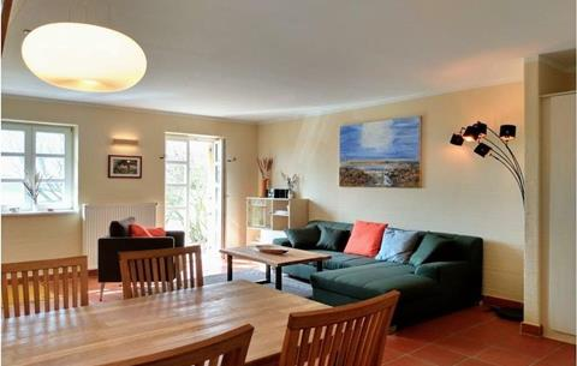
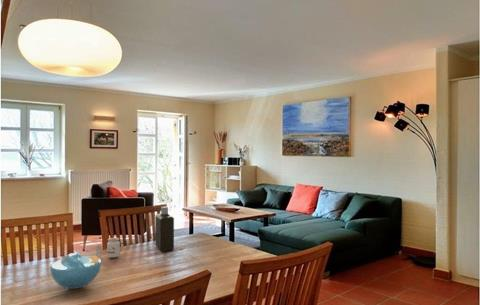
+ bottle (164, 227)
+ bowl (76, 270)
+ candle (108, 248)
